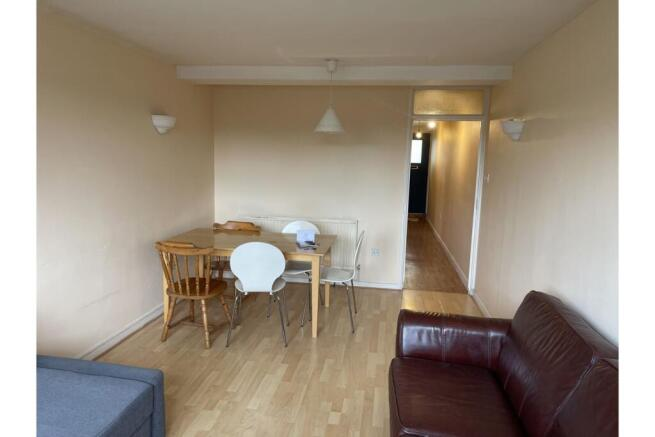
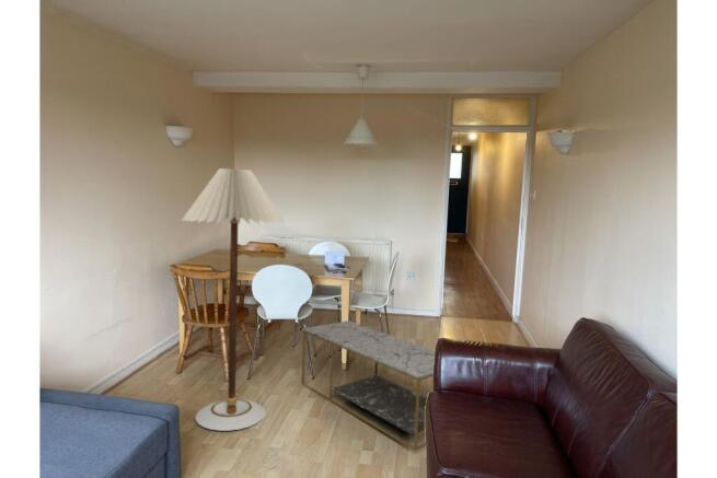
+ coffee table (375, 374)
+ floor lamp (233, 294)
